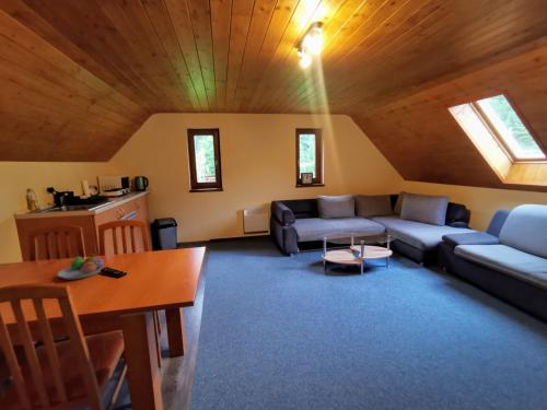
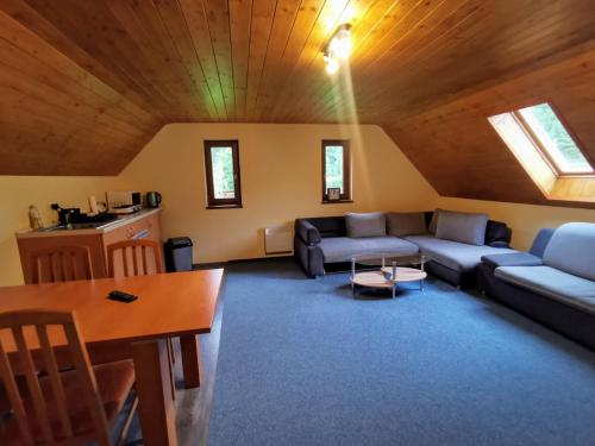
- fruit bowl (81, 265)
